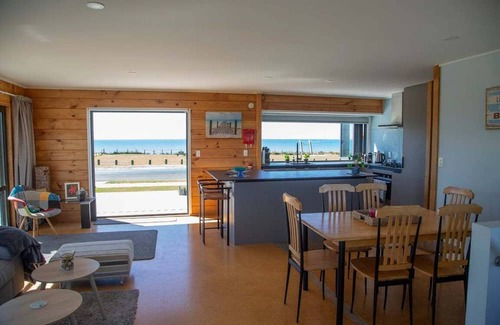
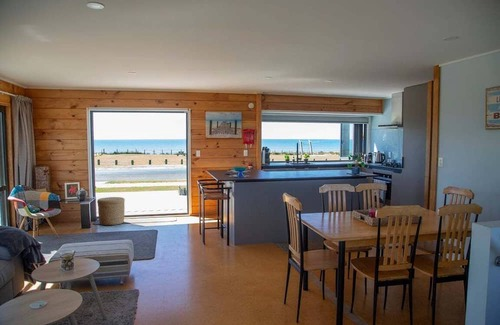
+ woven basket (111, 210)
